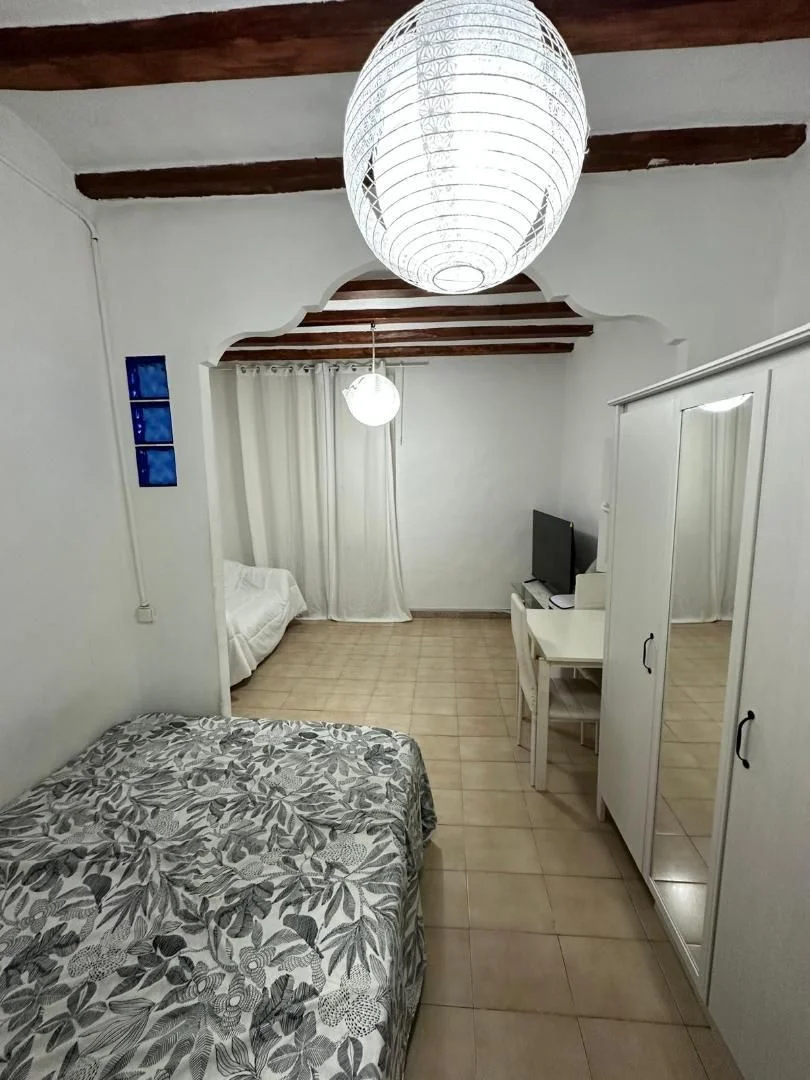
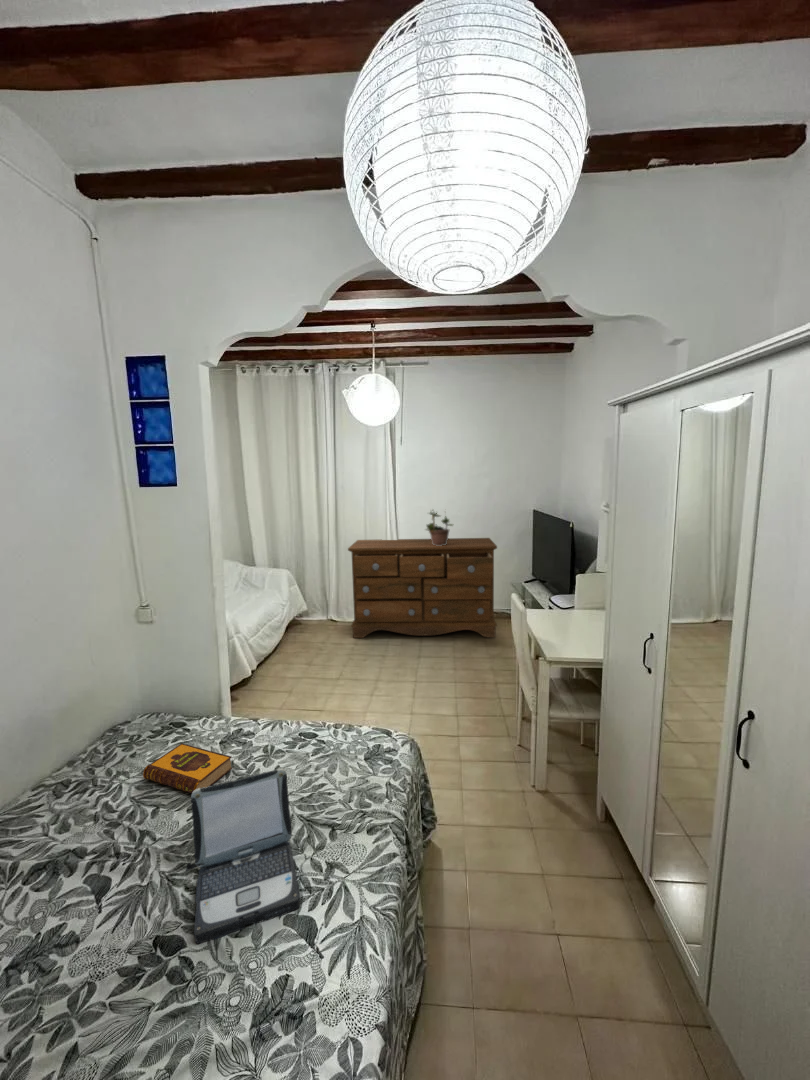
+ dresser (423, 589)
+ potted plant (437, 526)
+ laptop (242, 844)
+ hardback book (188, 769)
